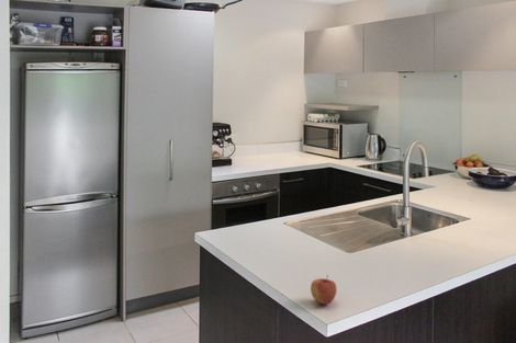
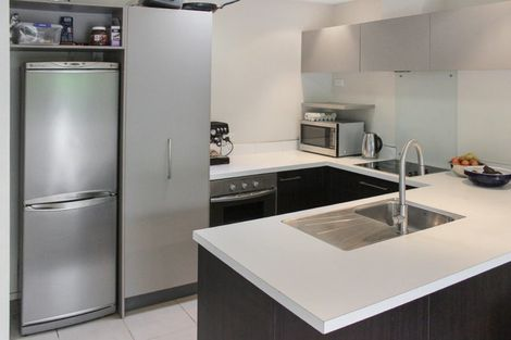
- apple (323, 289)
